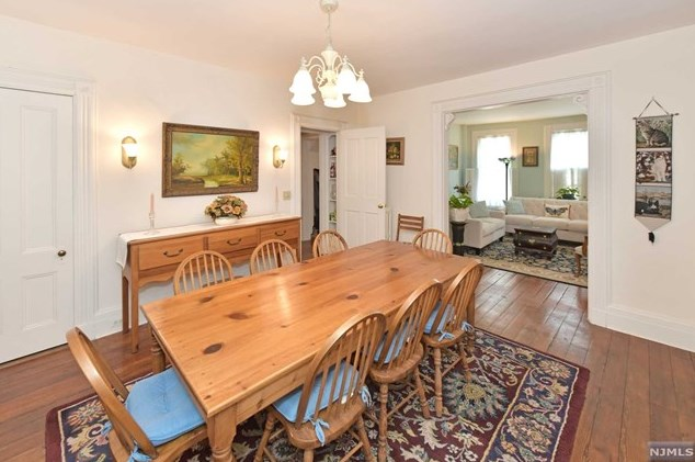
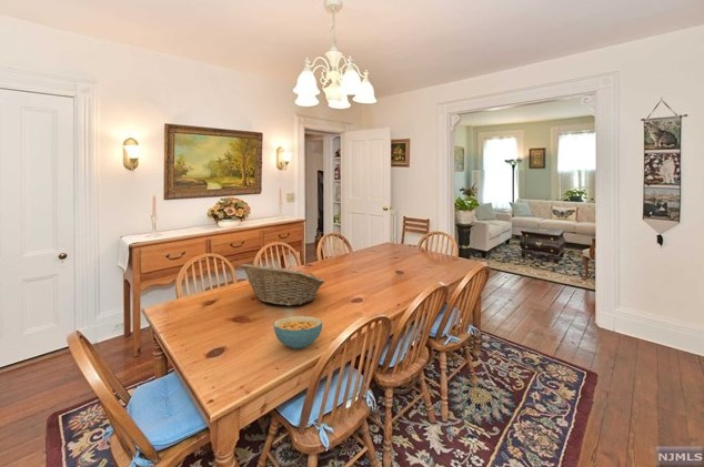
+ fruit basket (282, 281)
+ cereal bowl (298, 334)
